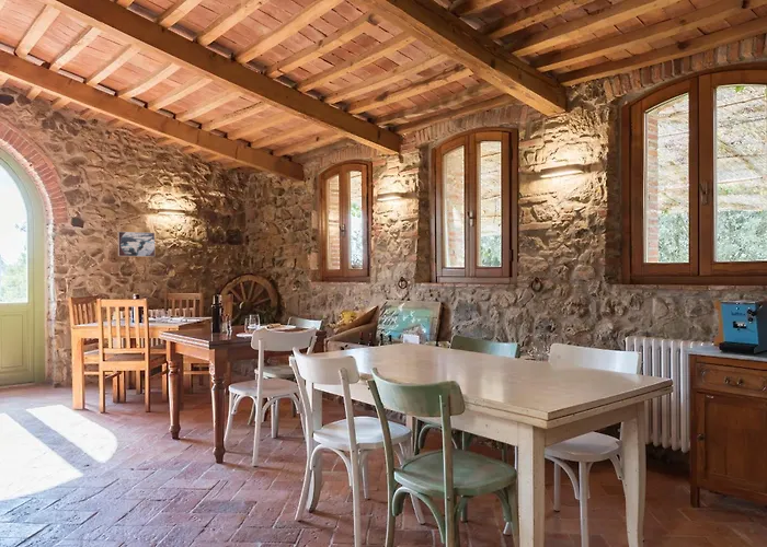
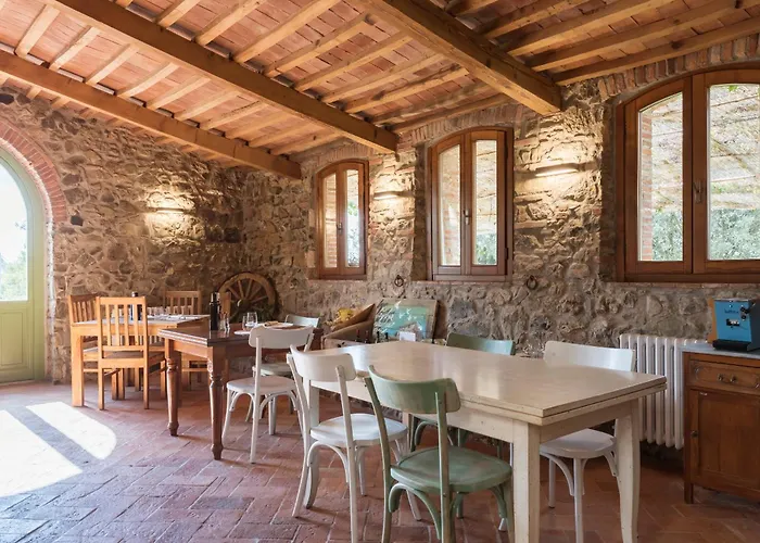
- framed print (136, 244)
